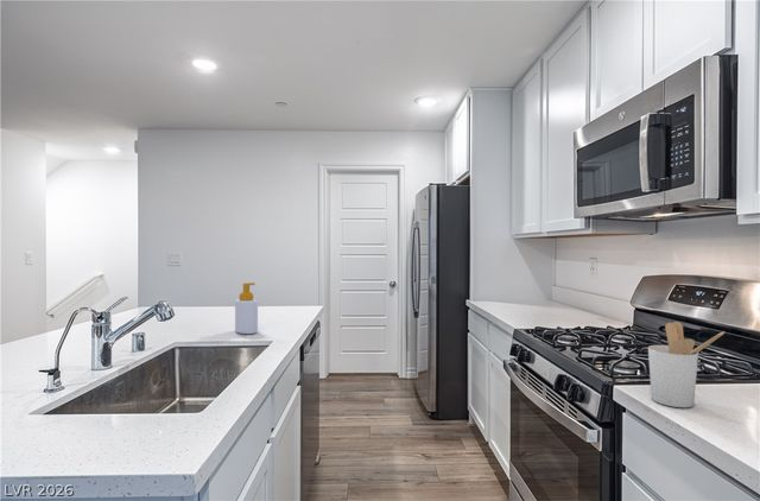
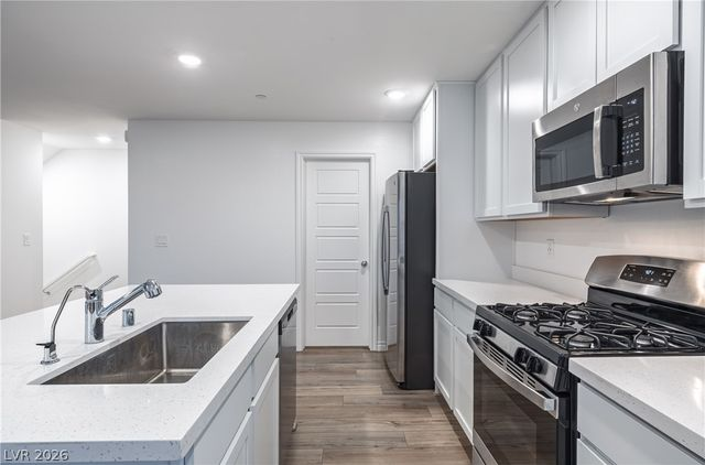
- utensil holder (685, 364)
- soap bottle (246, 306)
